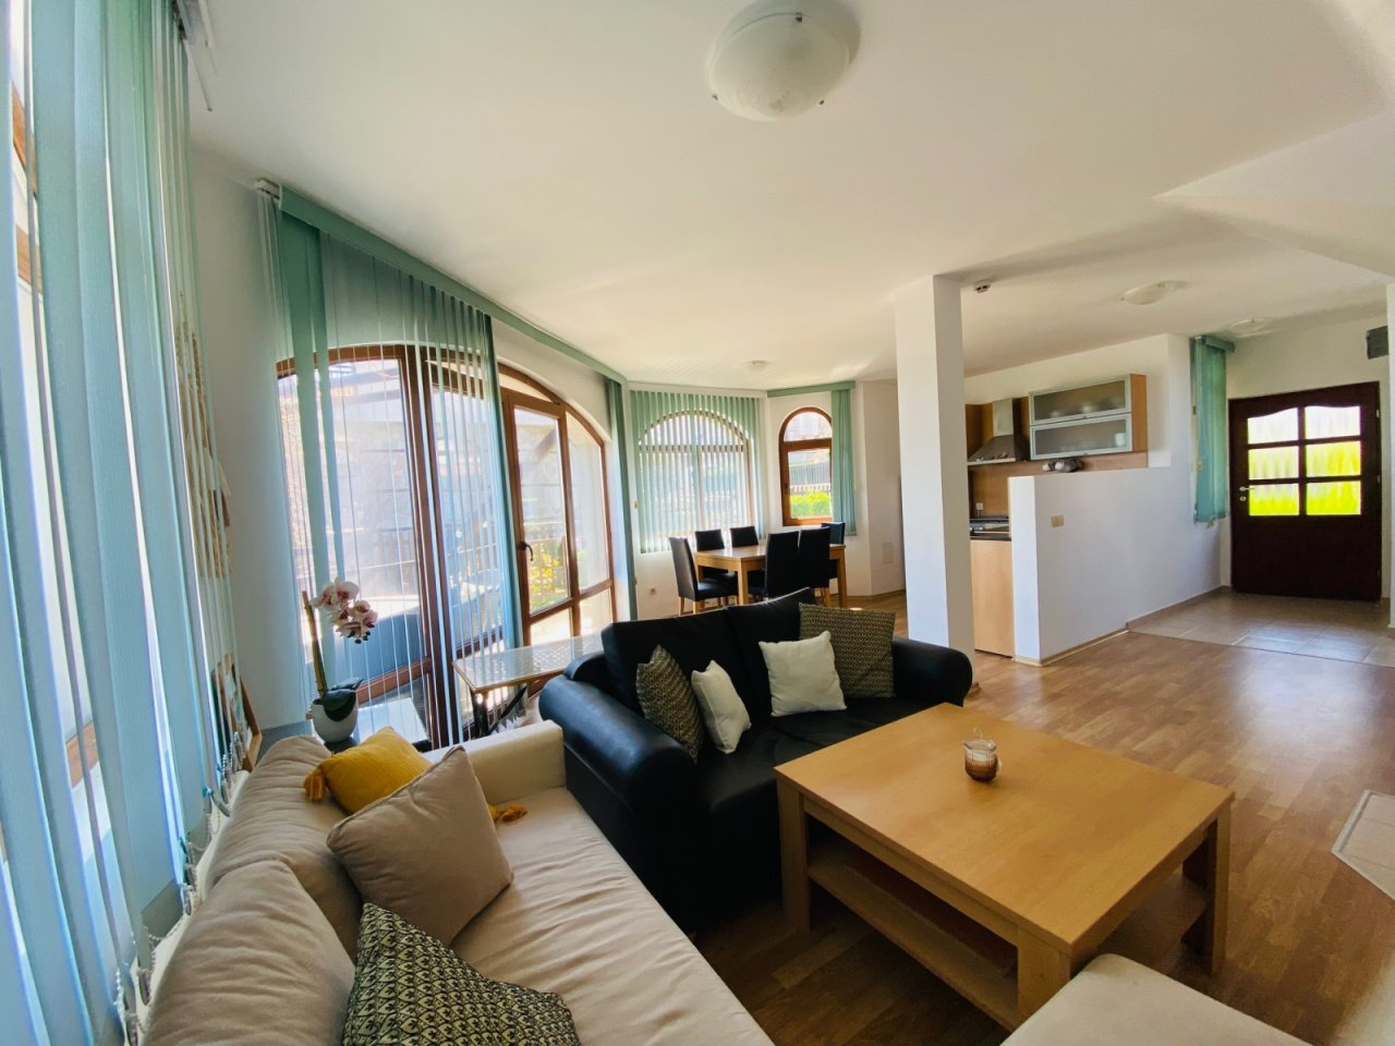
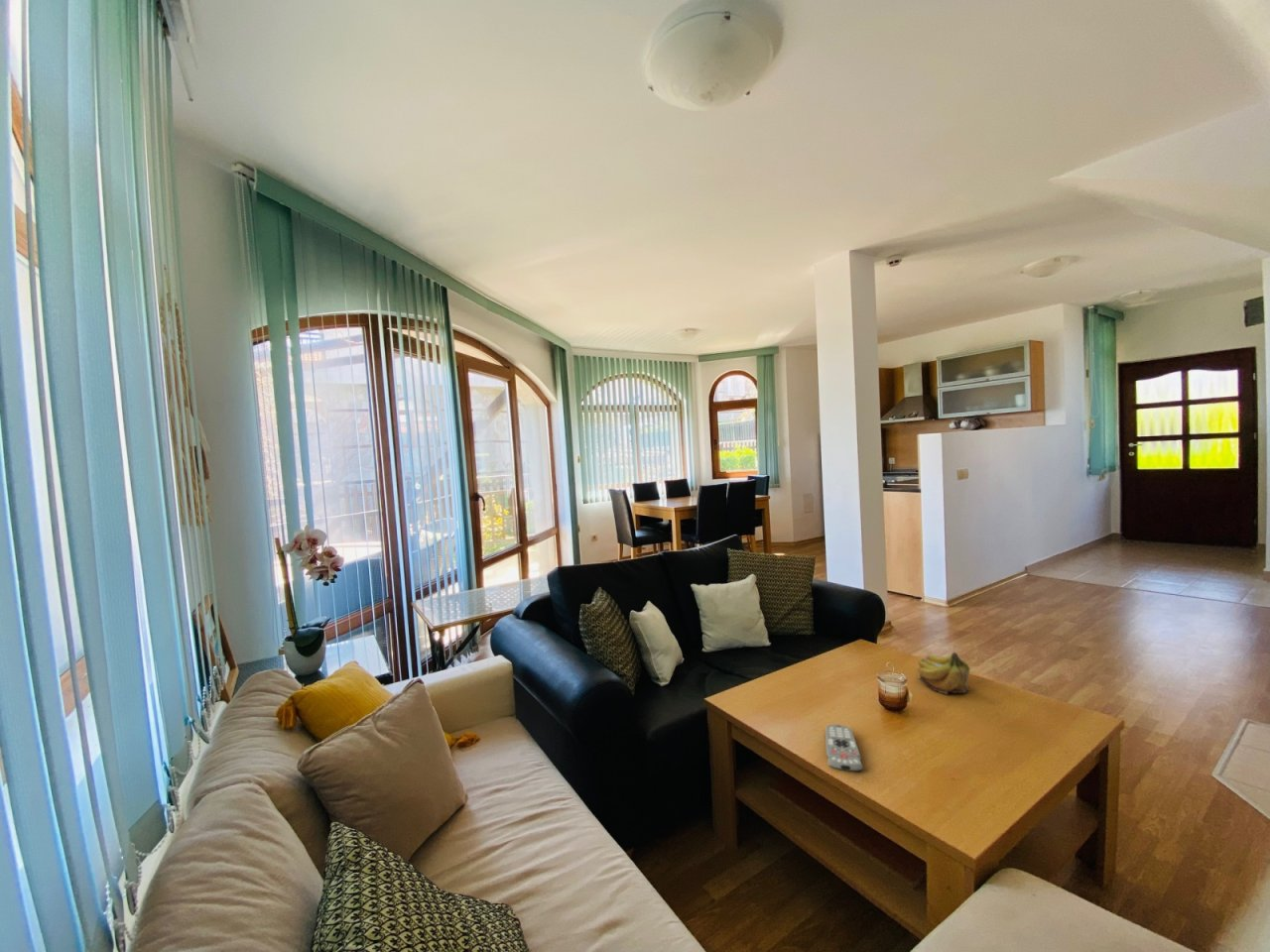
+ remote control (841, 746)
+ fruit (940, 664)
